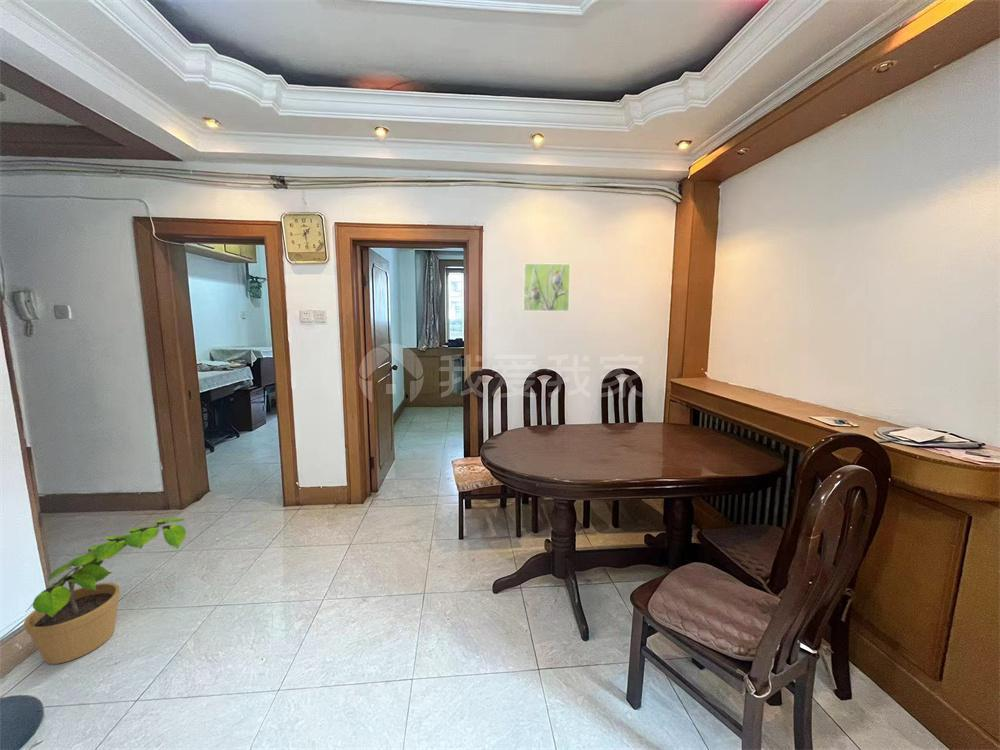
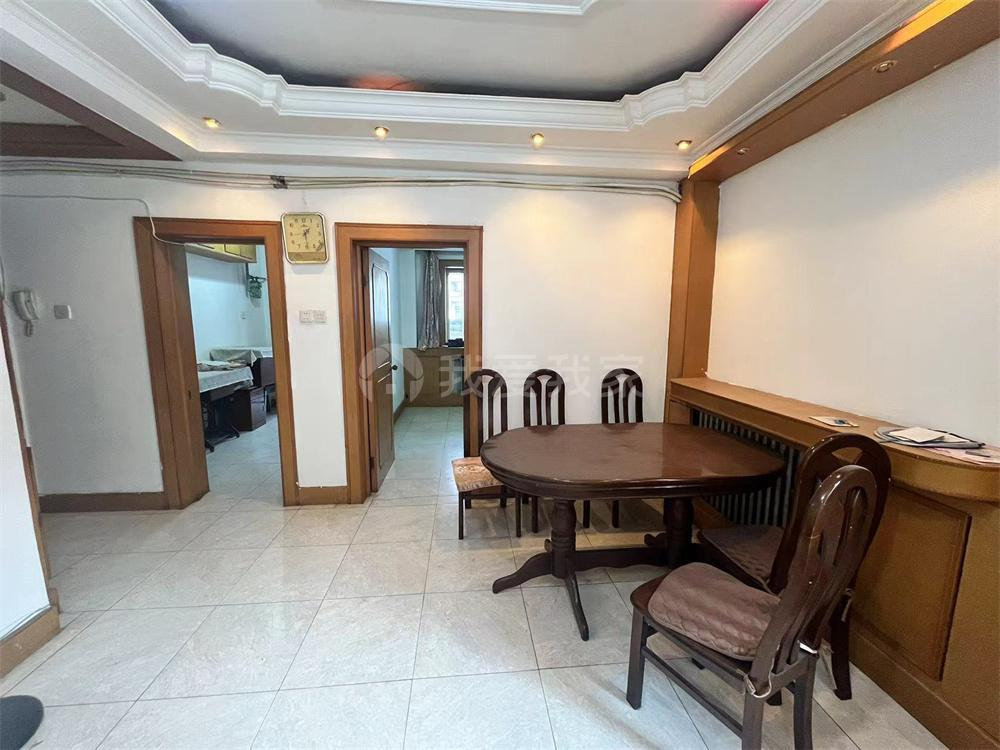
- potted plant (108, 590)
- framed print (546, 287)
